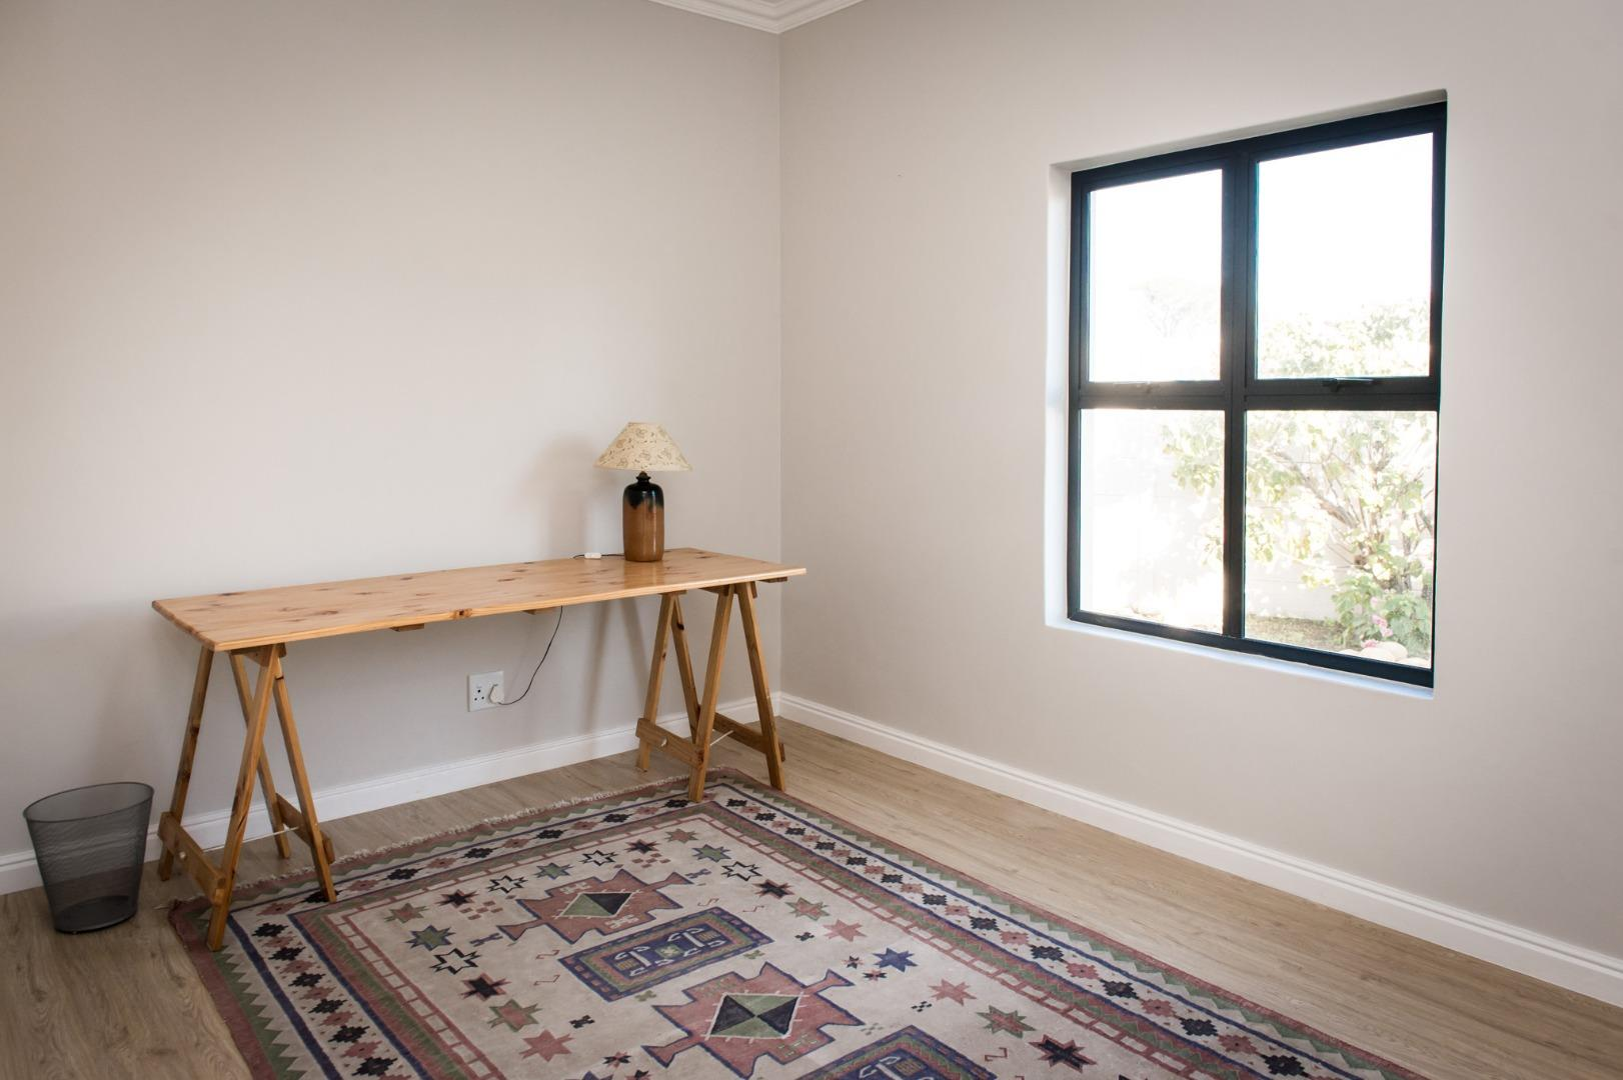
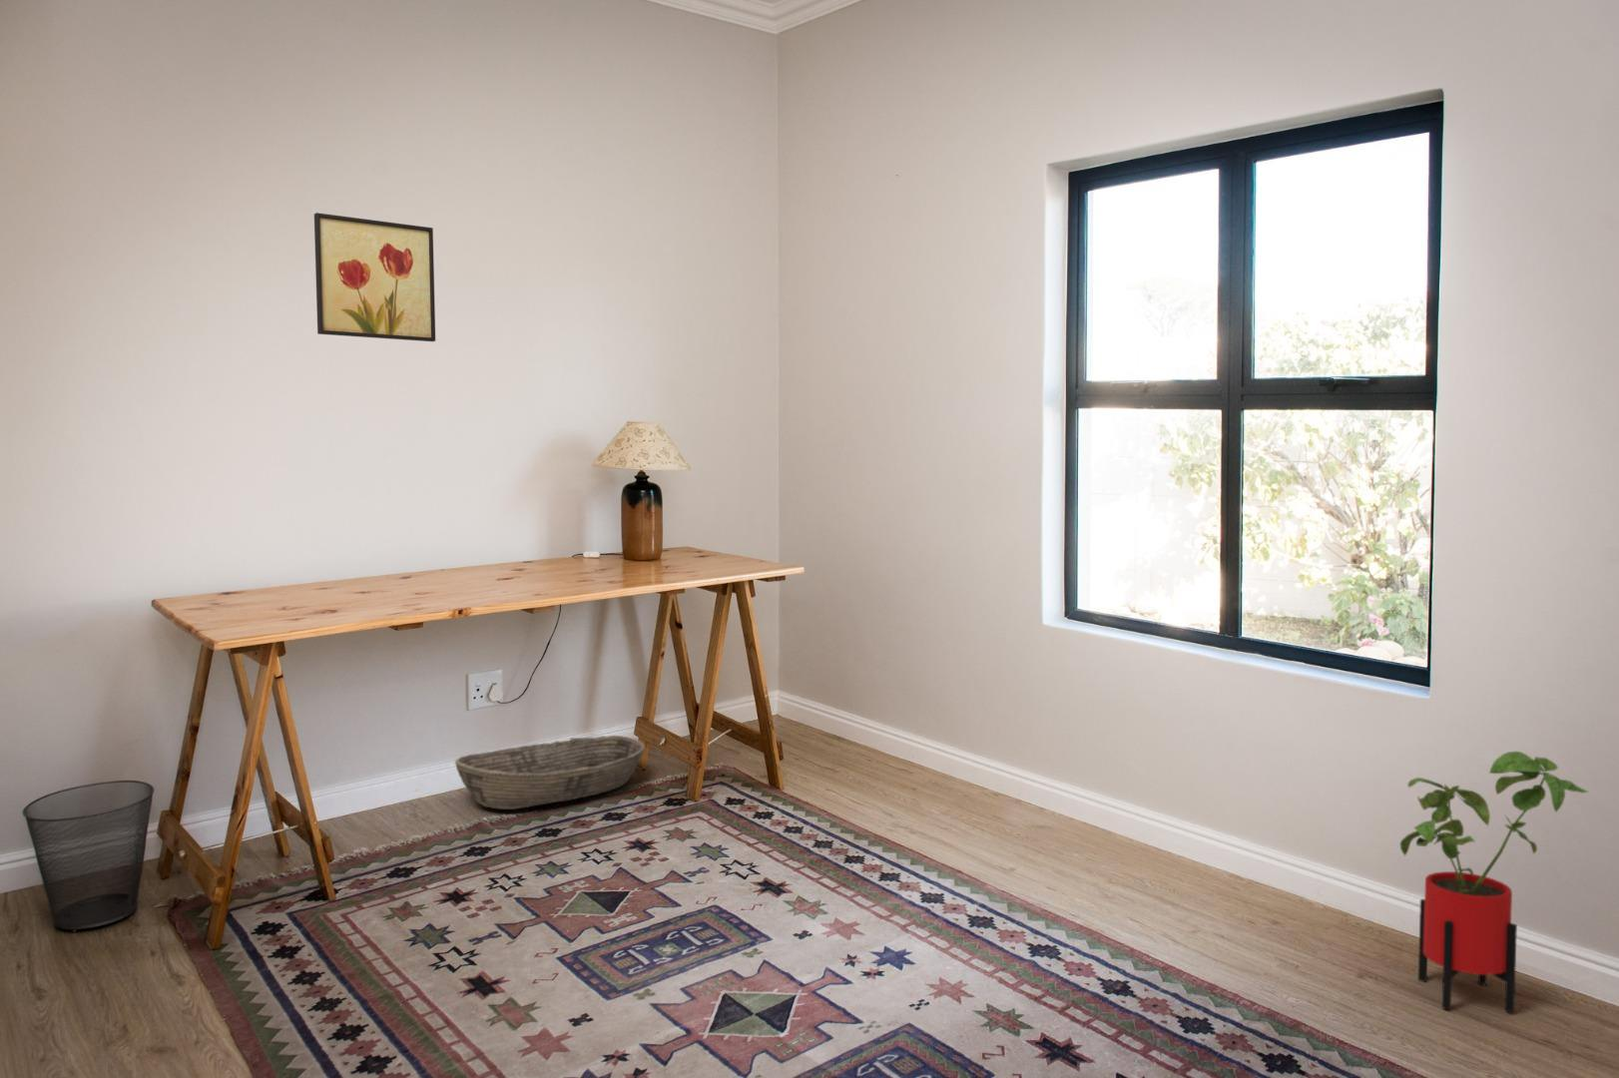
+ wall art (375, 279)
+ basket (552, 770)
+ house plant (1476, 875)
